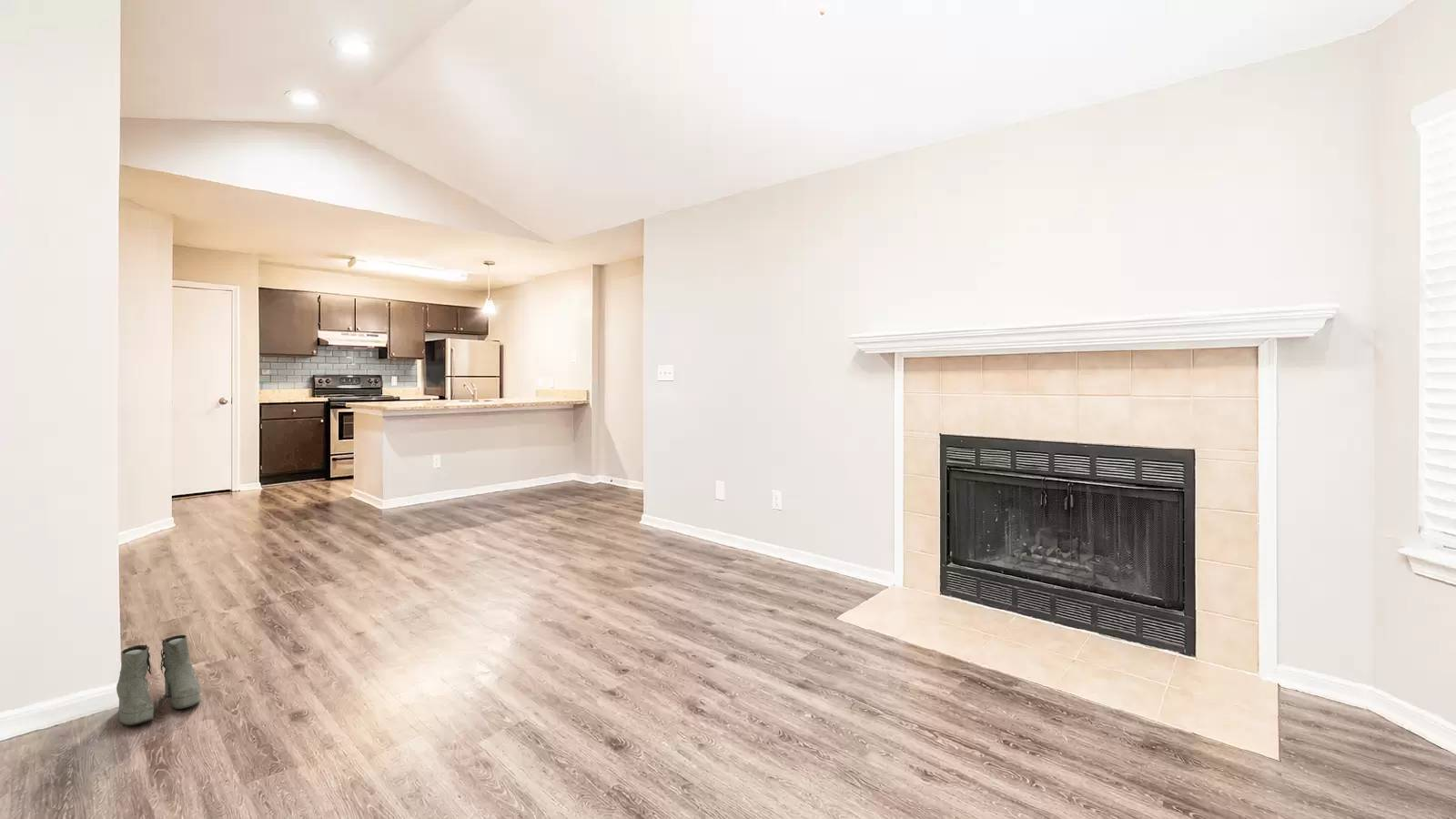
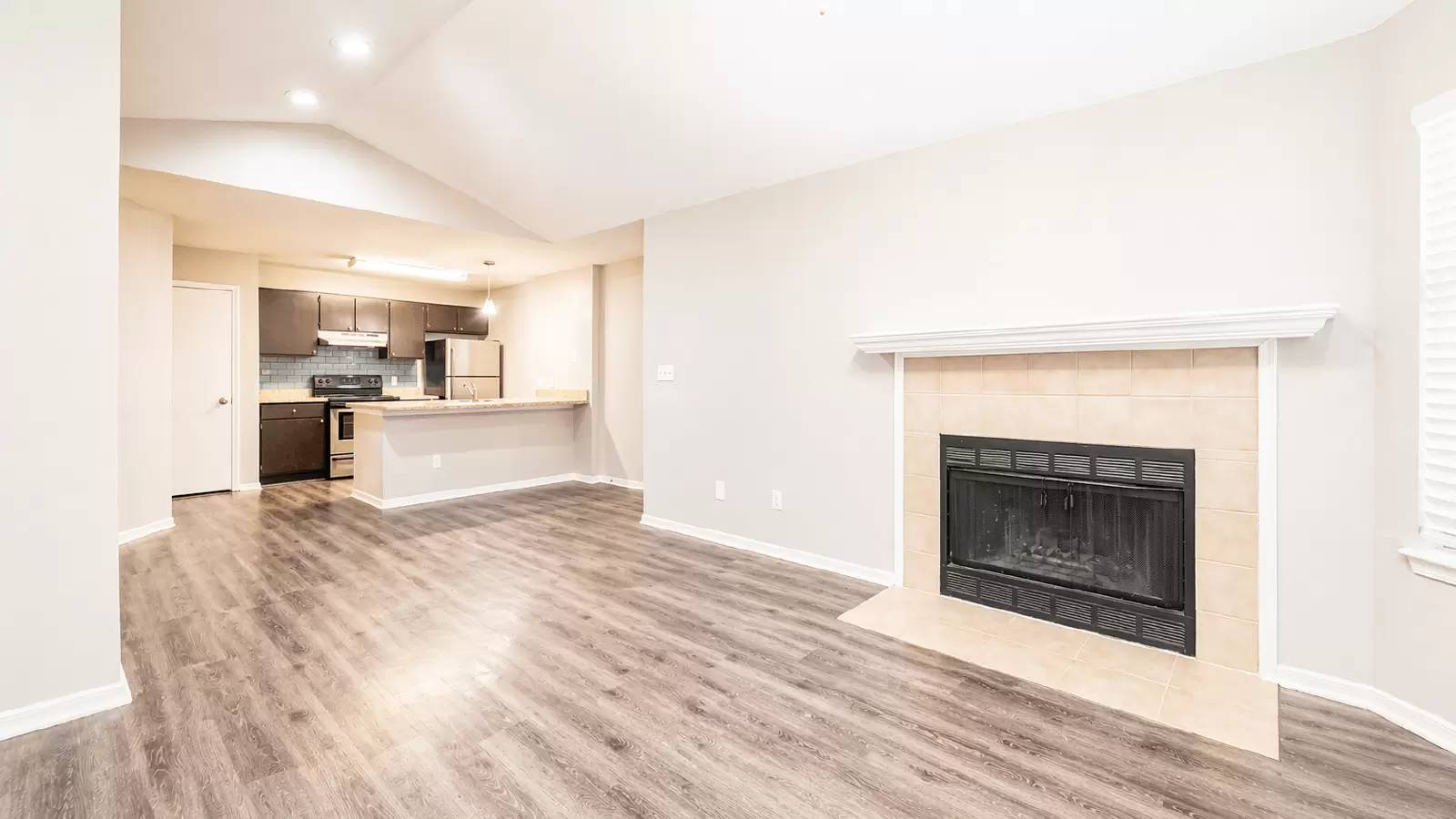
- boots (162, 672)
